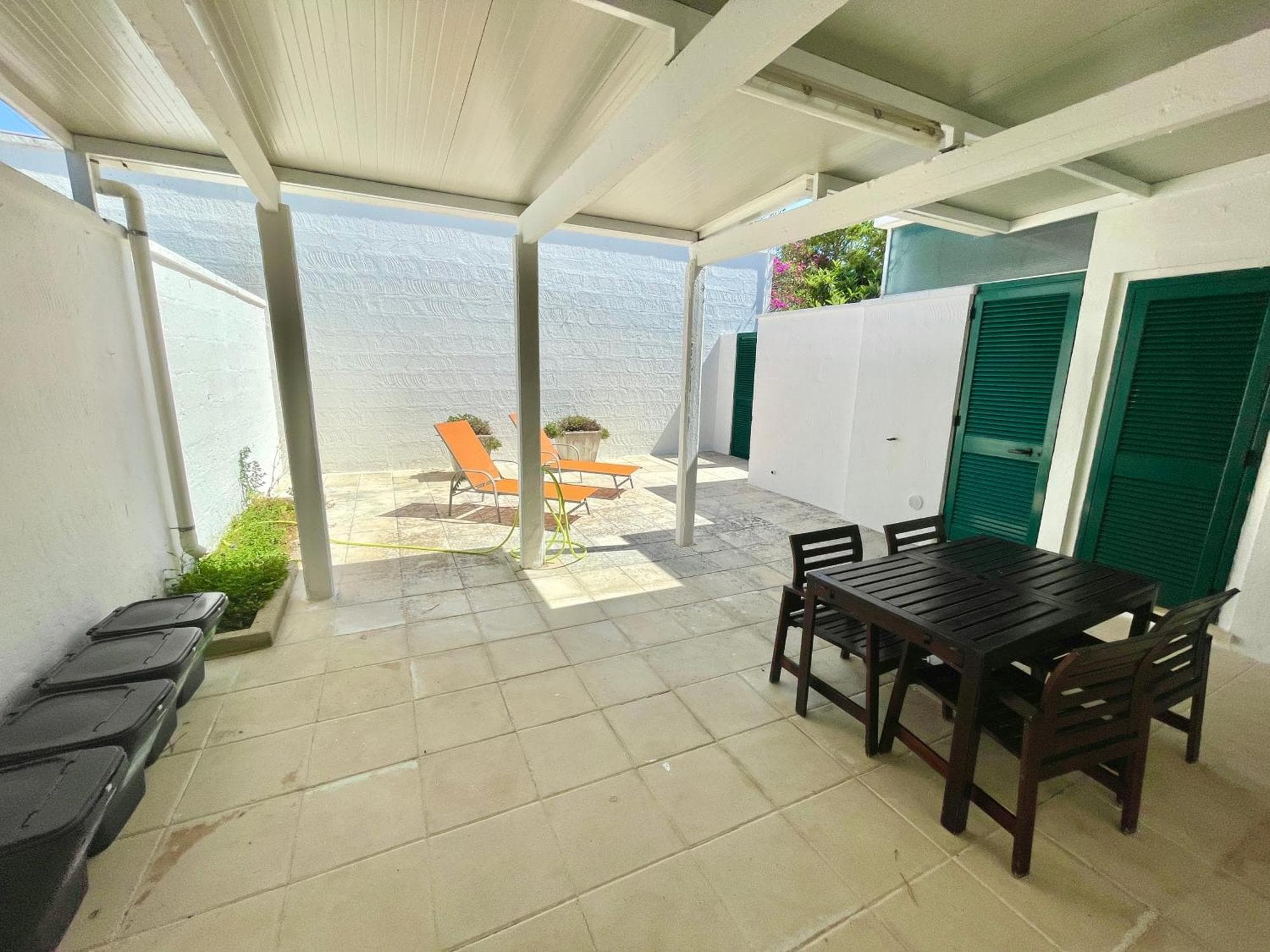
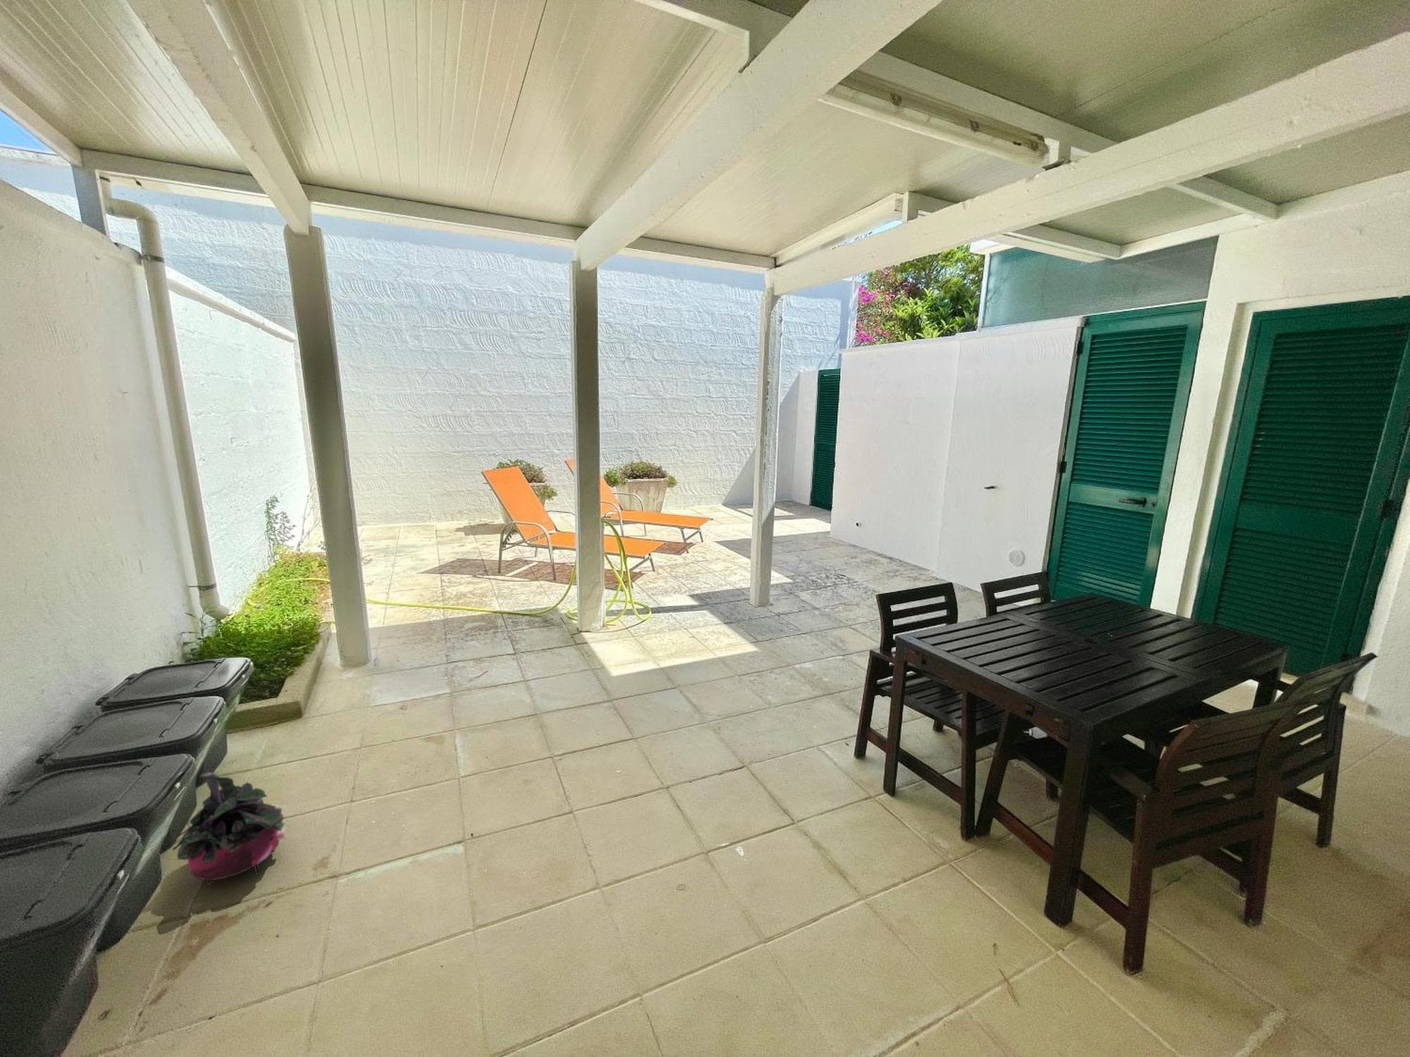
+ potted plant (235, 815)
